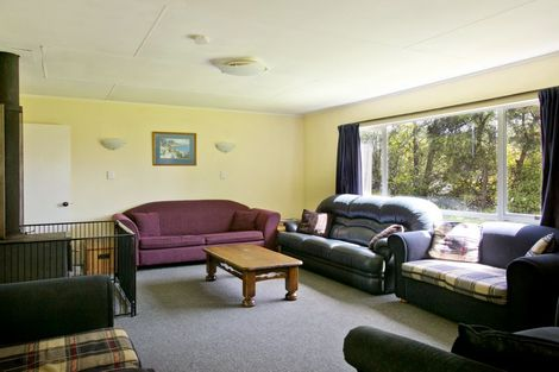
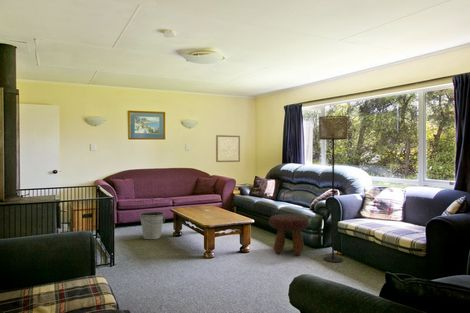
+ bucket (152, 224)
+ floor lamp (333, 188)
+ footstool (292, 232)
+ wall art (227, 149)
